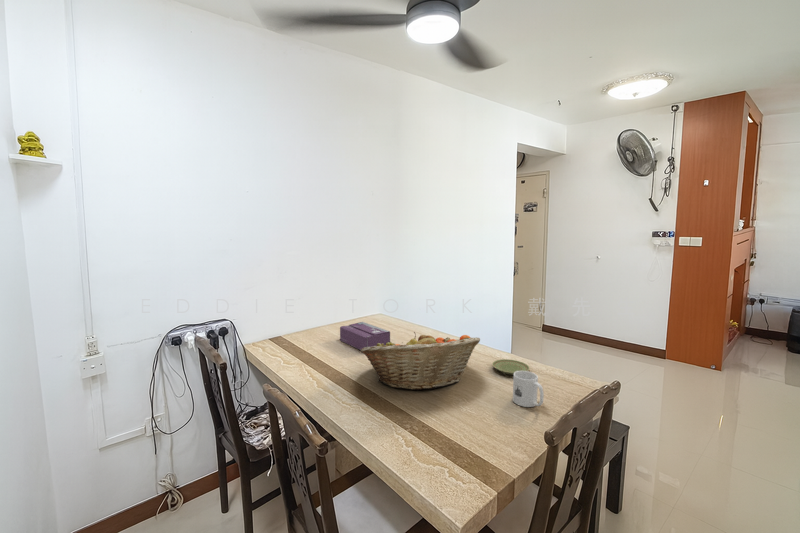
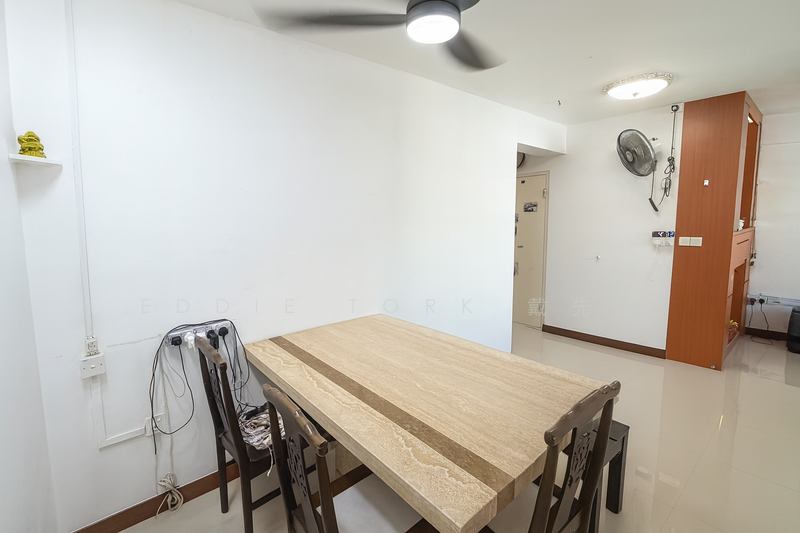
- tissue box (364, 336)
- mug (529, 390)
- plate (510, 367)
- fruit basket (420, 354)
